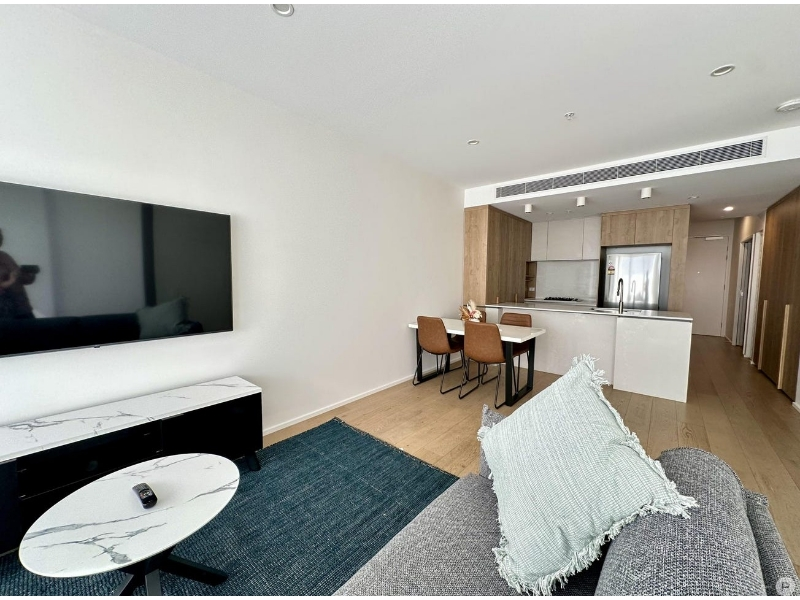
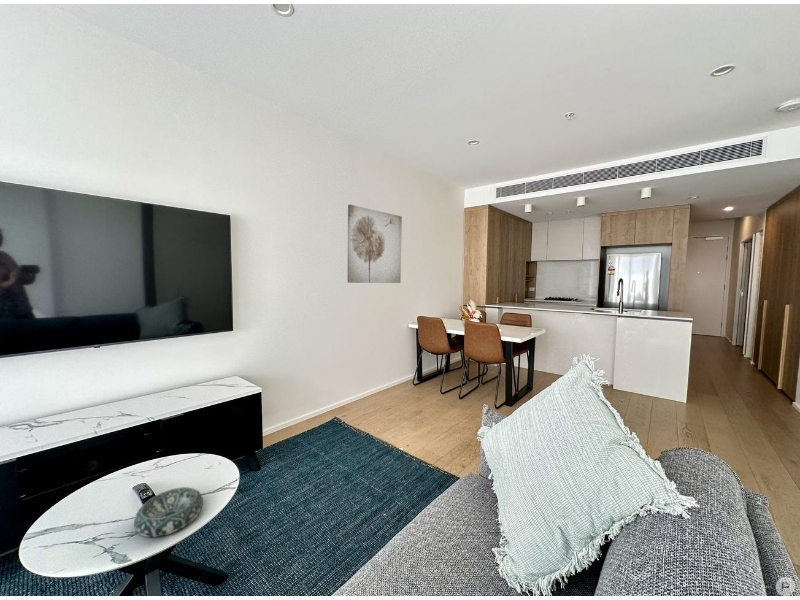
+ decorative bowl (170, 510)
+ wall art (376, 247)
